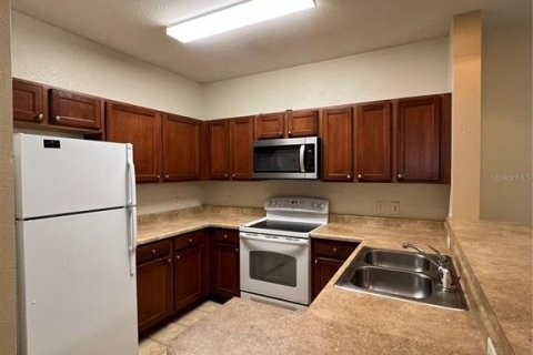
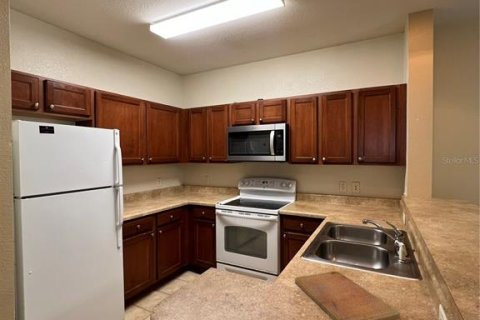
+ cutting board (340, 295)
